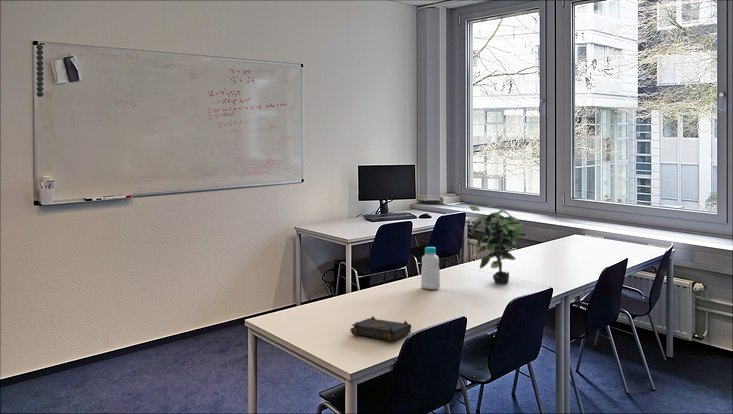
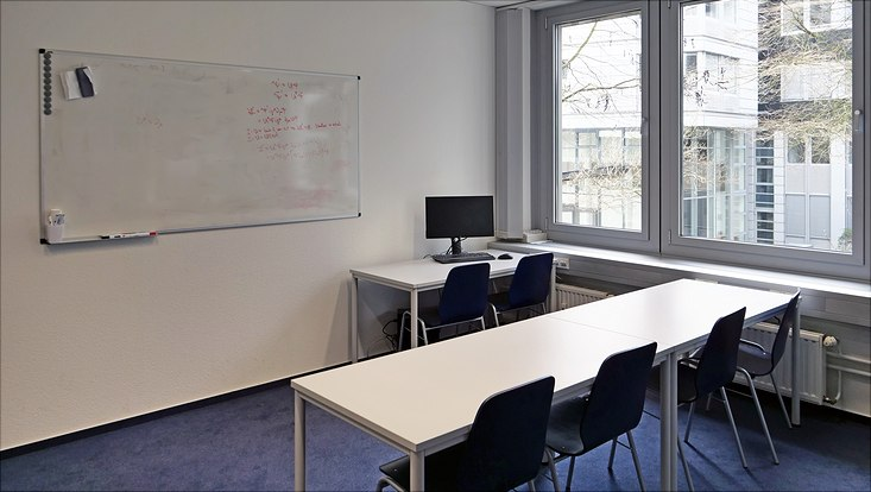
- book (381, 327)
- potted plant (497, 244)
- bottle (430, 267)
